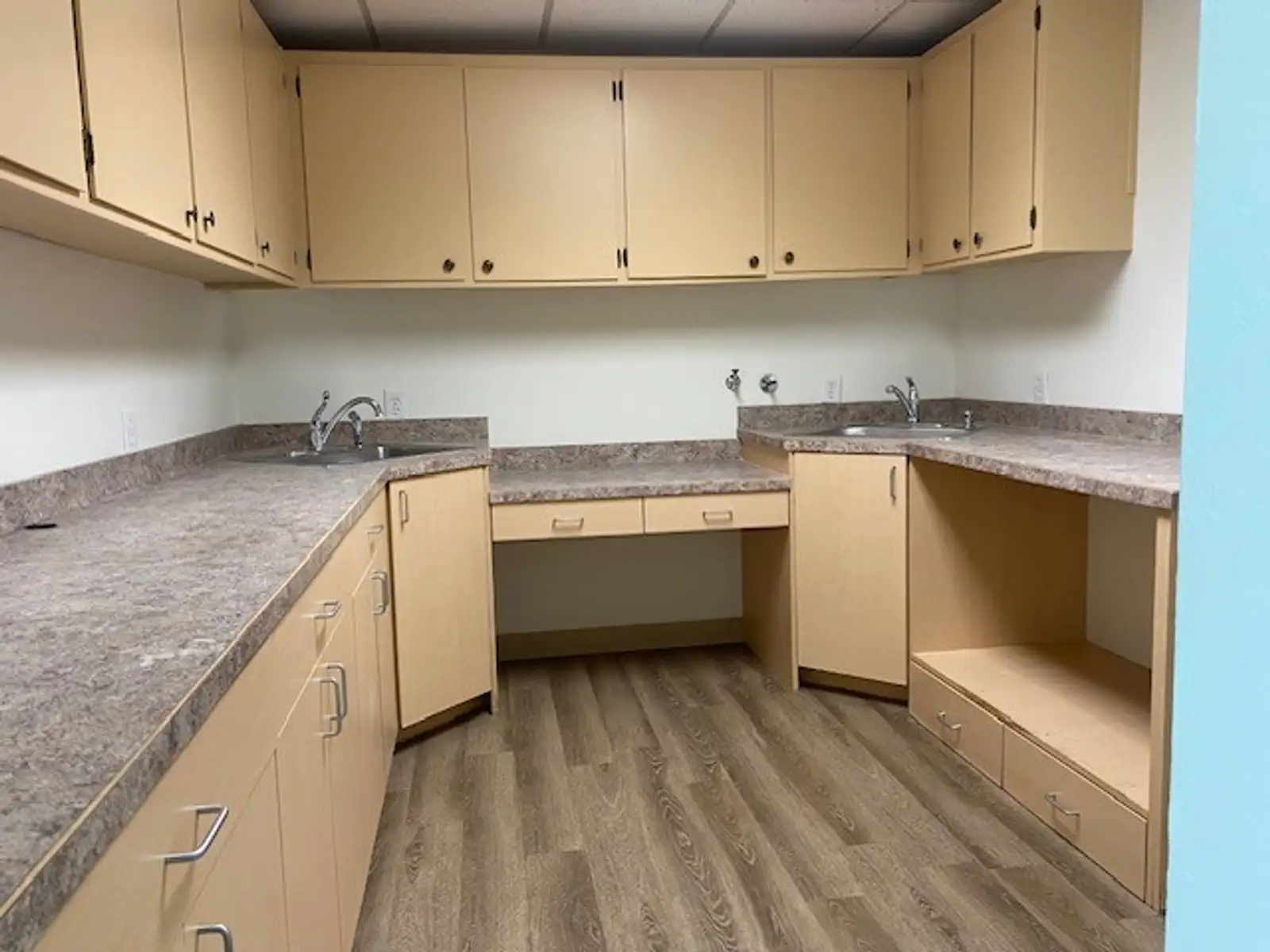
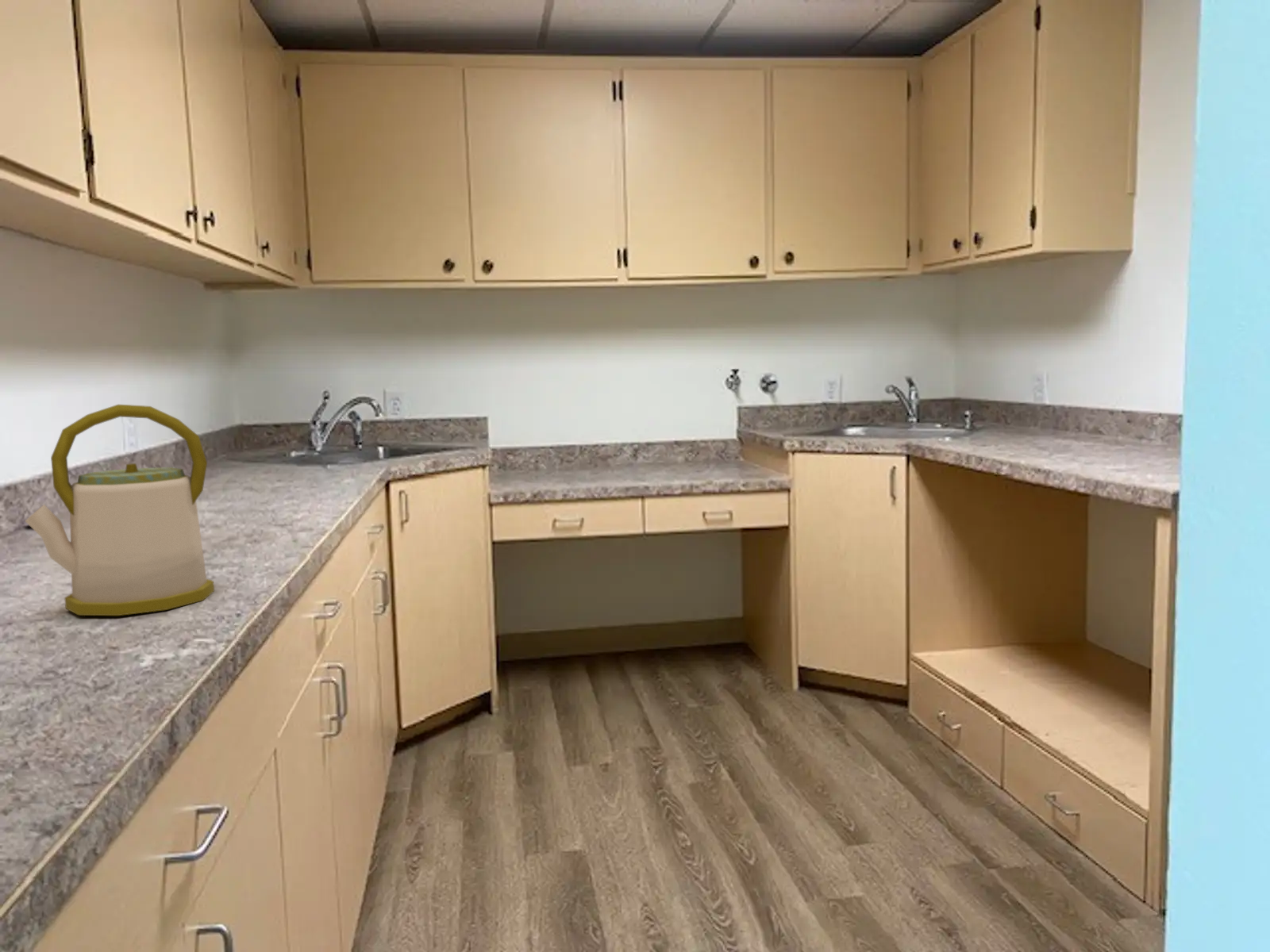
+ kettle (120, 504)
